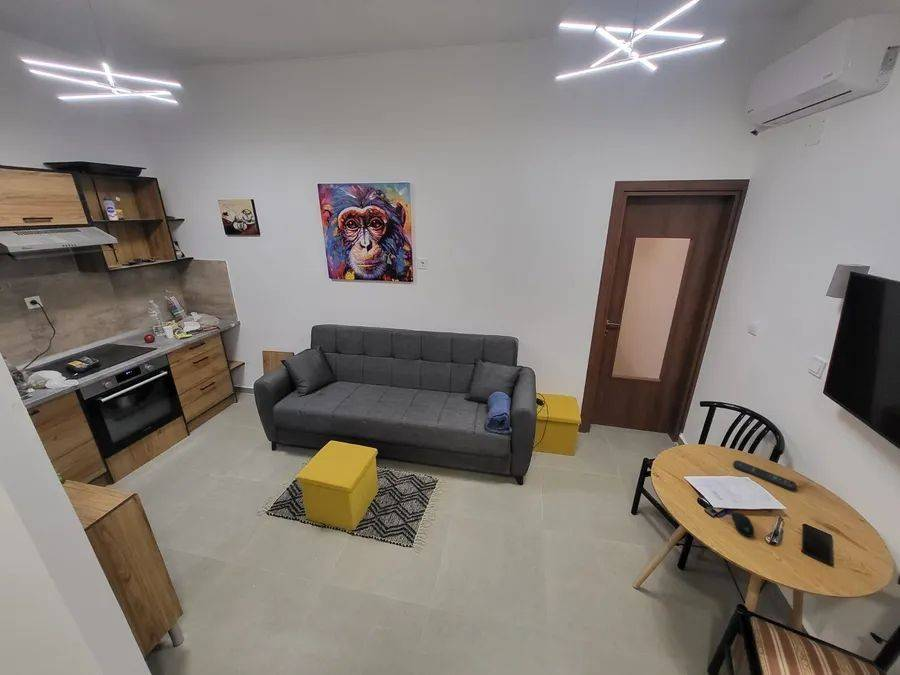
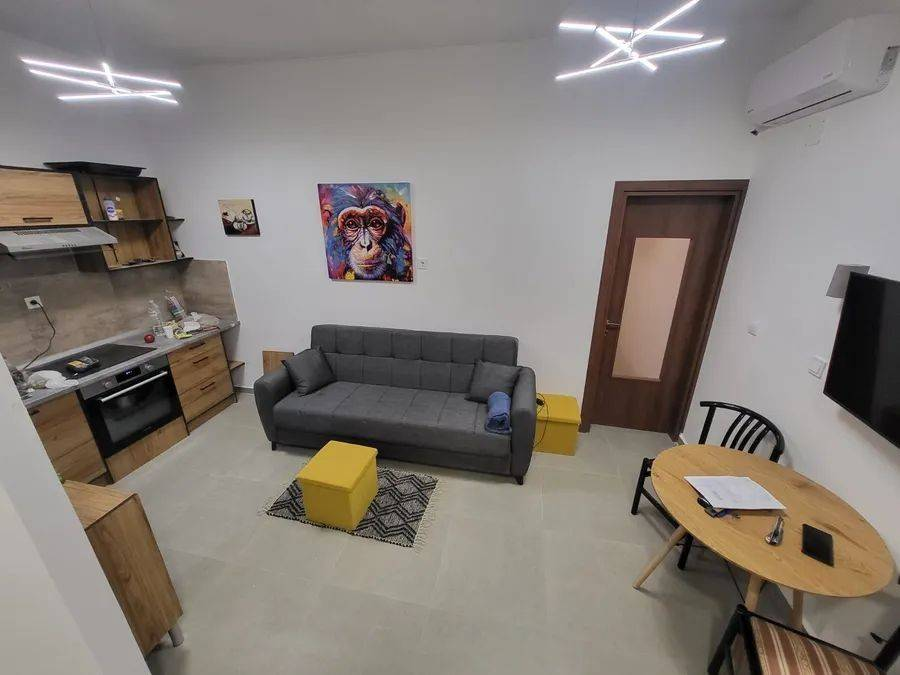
- computer mouse (743, 522)
- remote control (763, 474)
